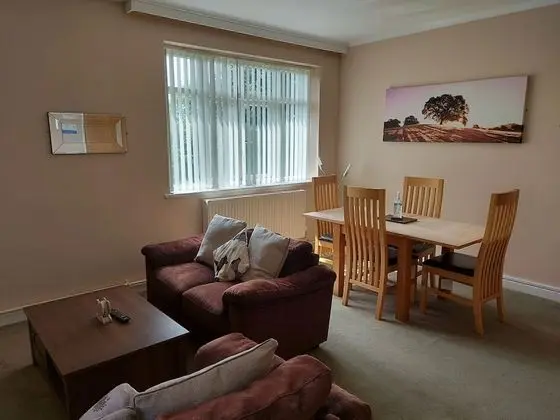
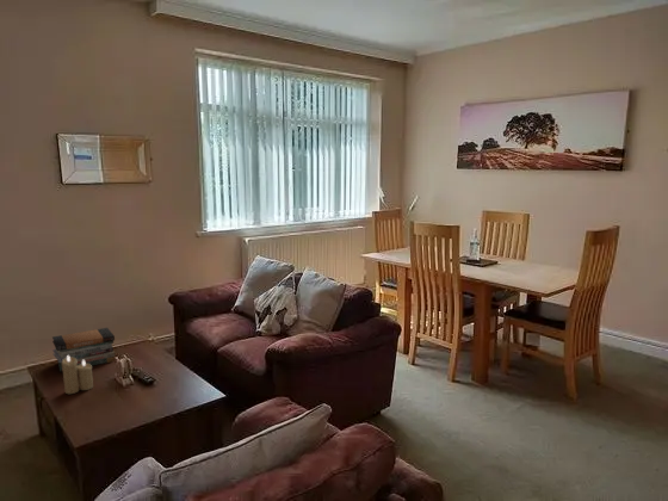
+ candle (78, 371)
+ book stack (84, 348)
